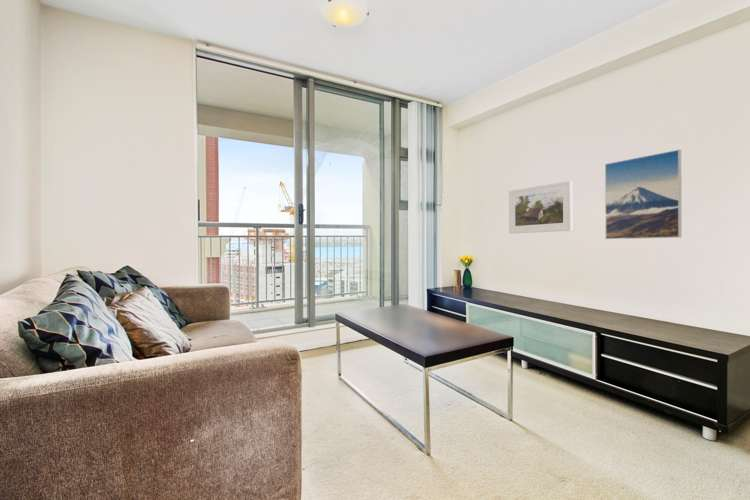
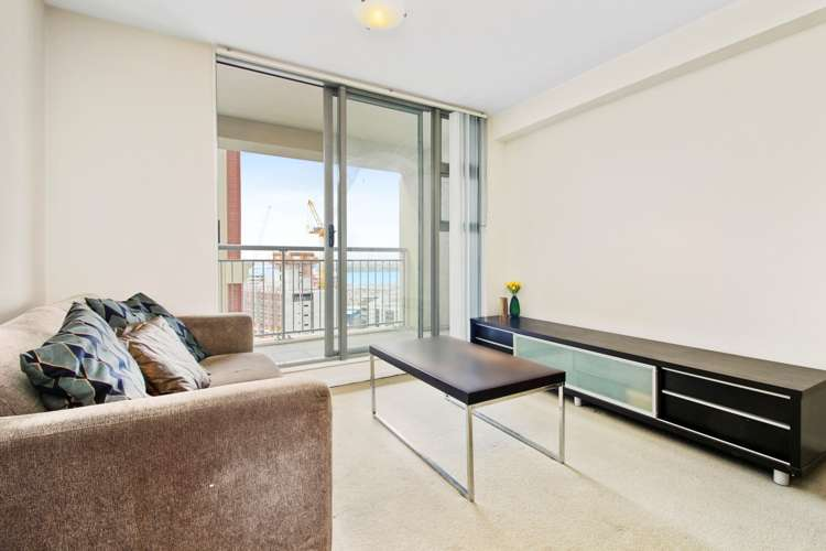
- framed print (640, 198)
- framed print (538, 209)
